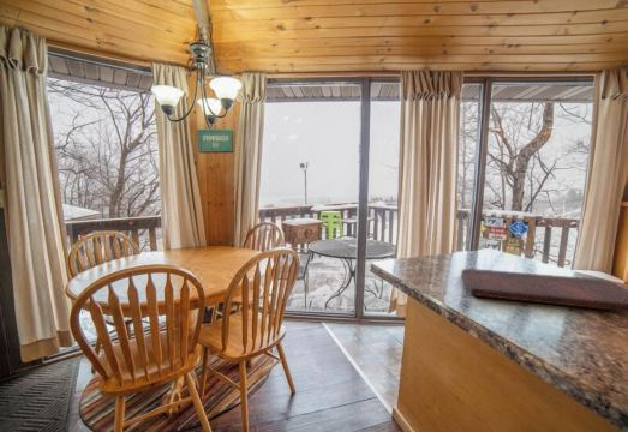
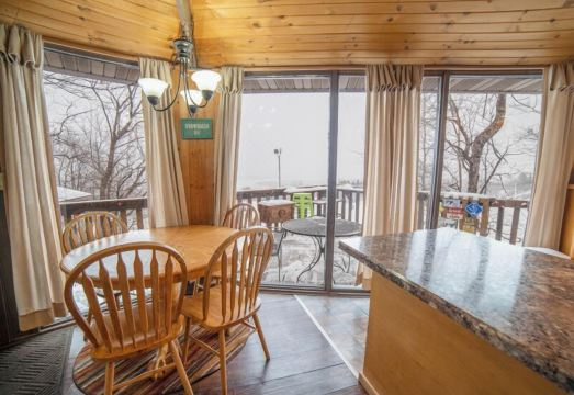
- cutting board (542, 287)
